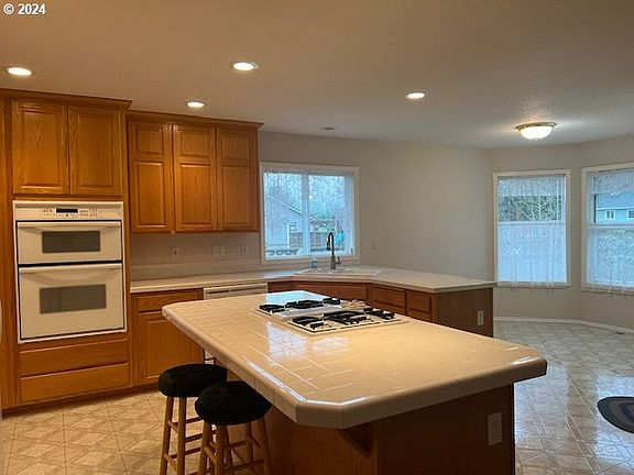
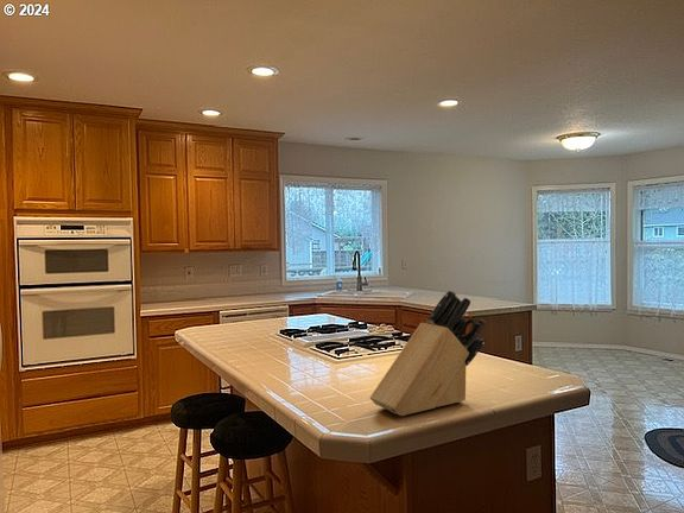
+ knife block (430, 347)
